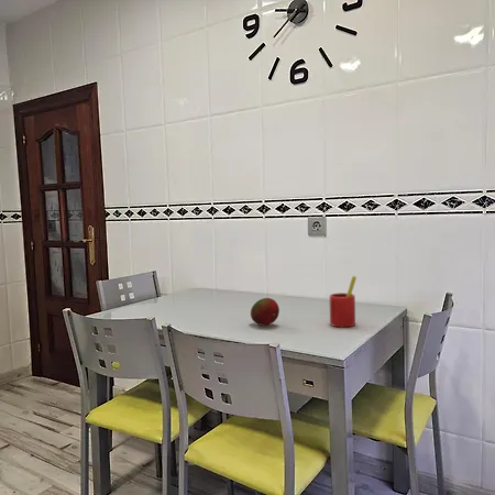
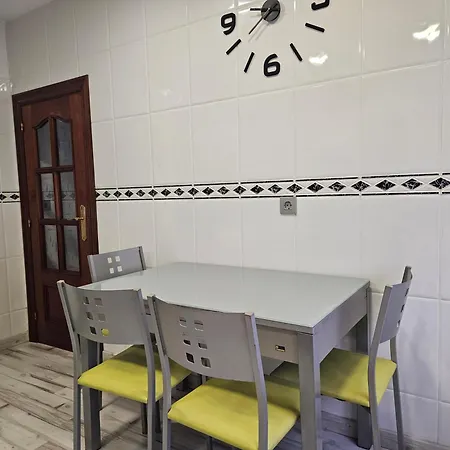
- fruit (264, 311)
- straw (344, 299)
